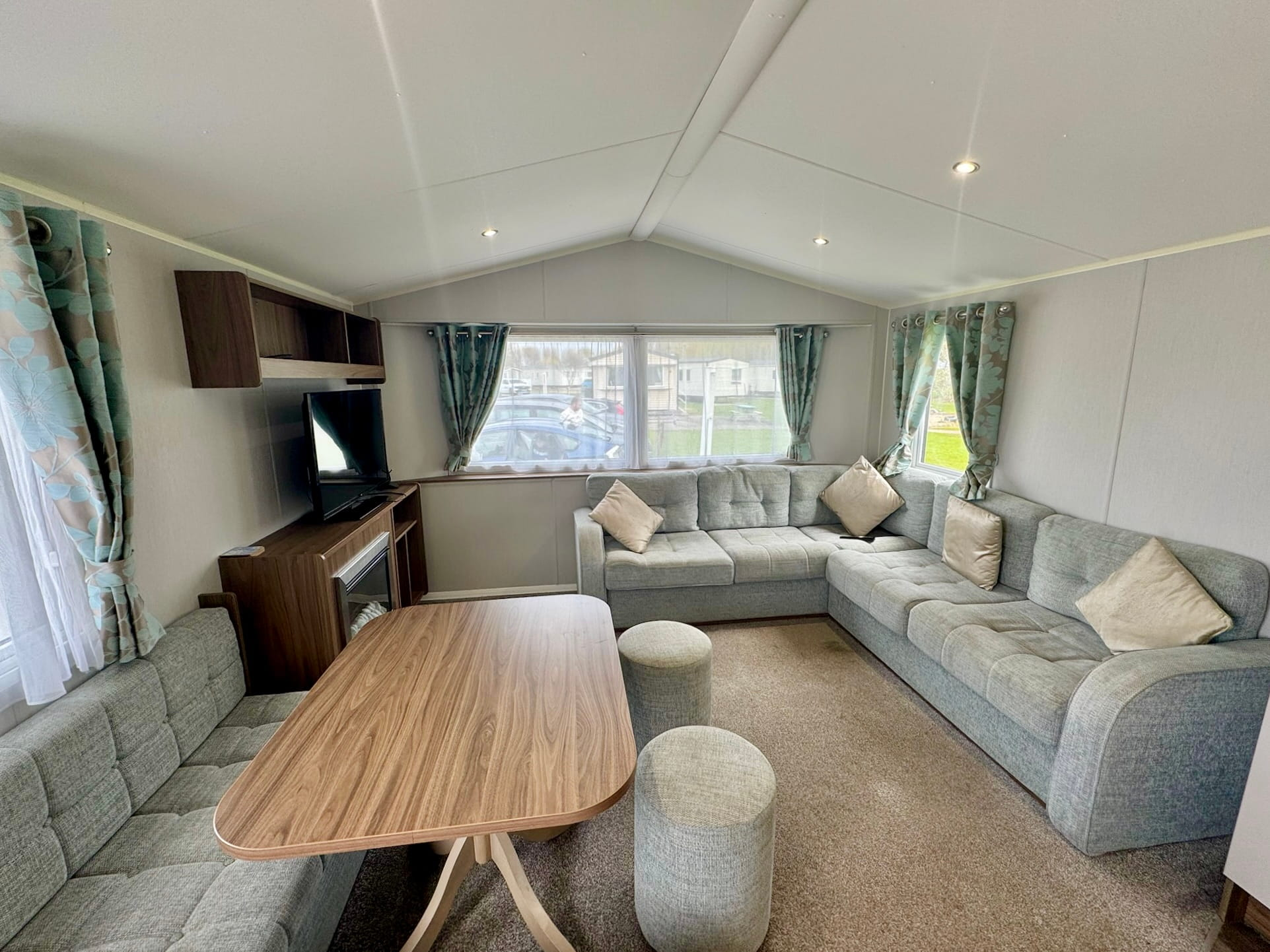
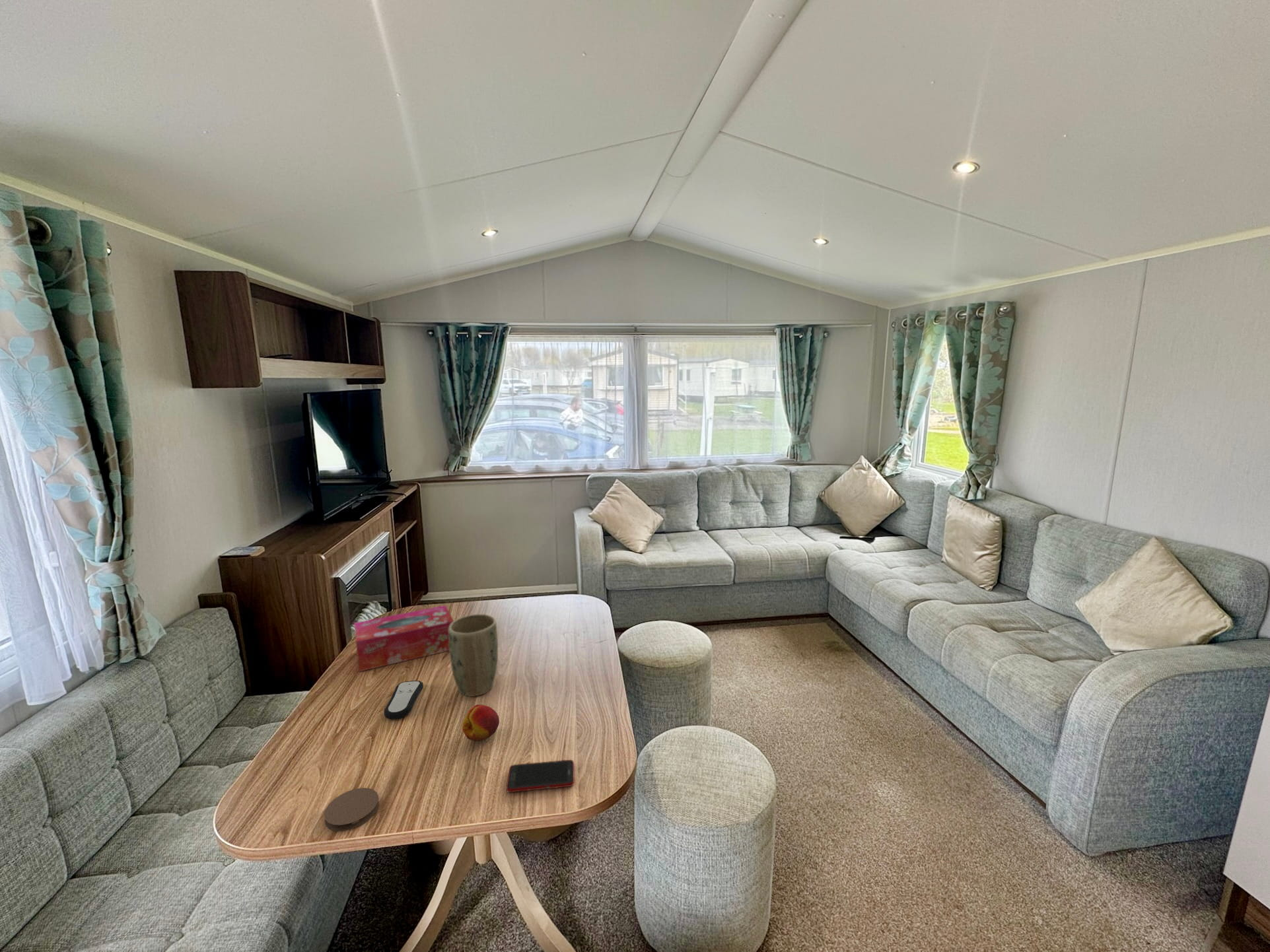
+ fruit (481, 722)
+ remote control (403, 698)
+ plant pot (474, 656)
+ cell phone (541, 775)
+ tissue box (405, 636)
+ coaster (352, 808)
